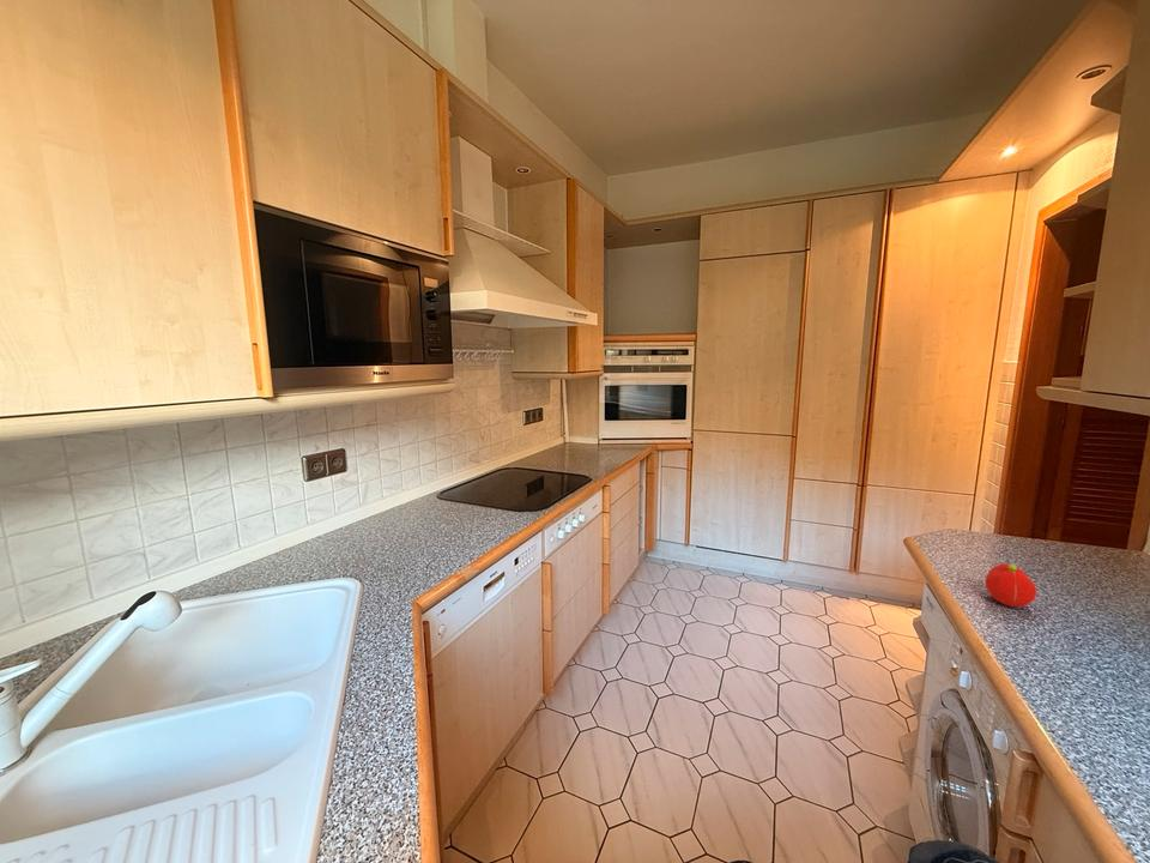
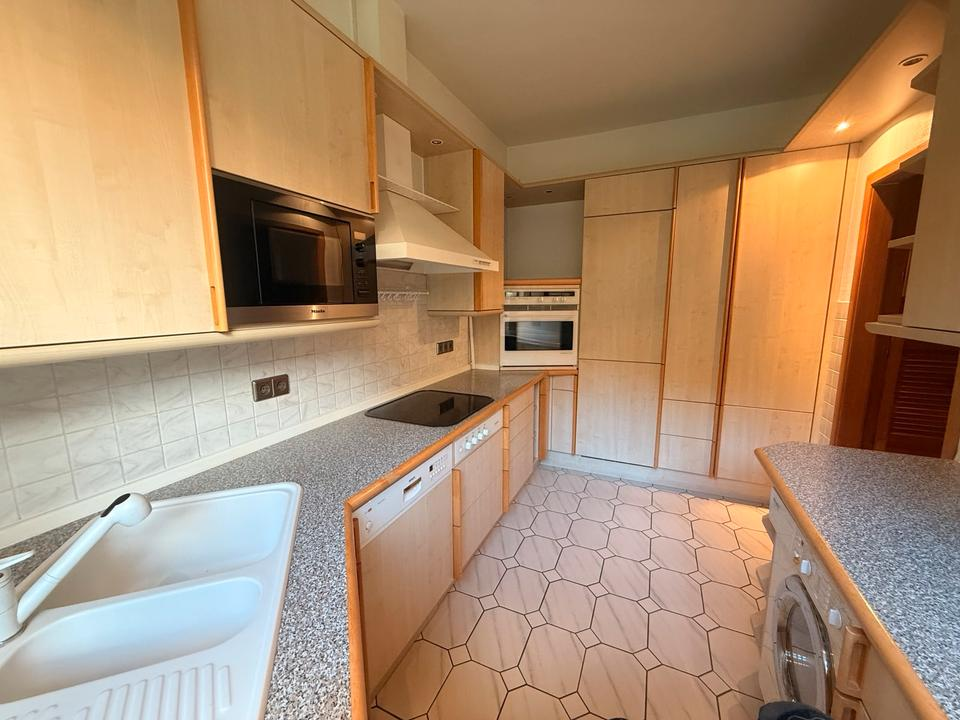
- fruit (1010, 583)
